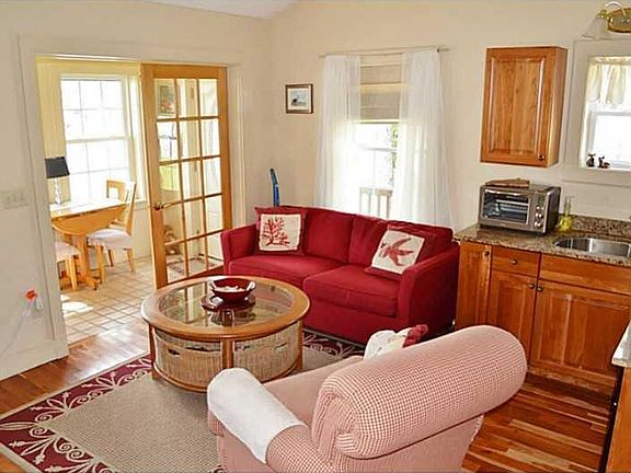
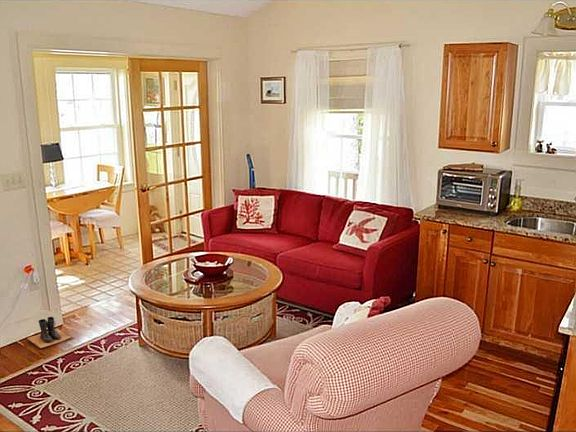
+ boots (48, 329)
